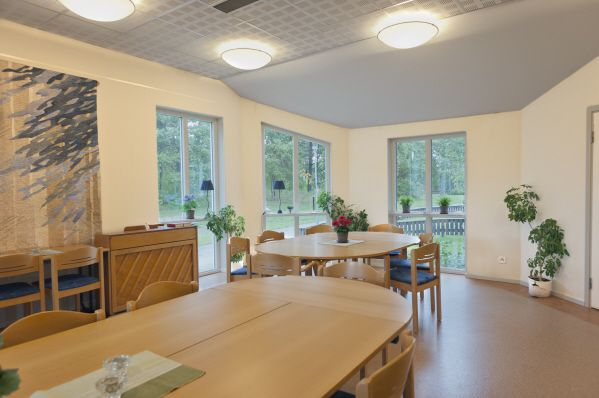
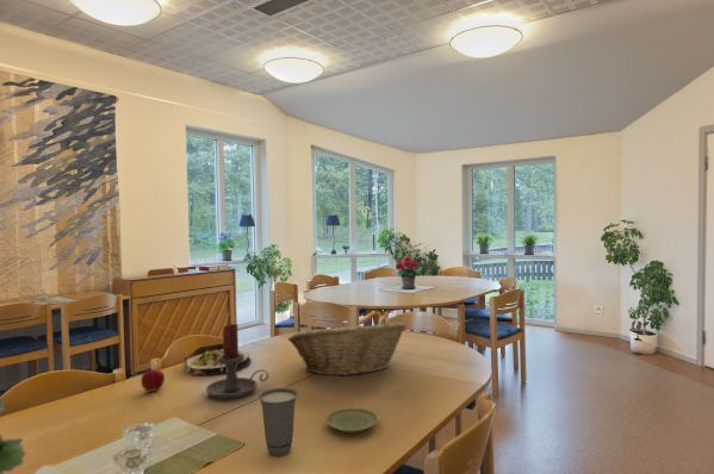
+ salad plate (217, 357)
+ plate (352, 420)
+ cup (279, 422)
+ apple (153, 379)
+ candle holder (237, 356)
+ fruit basket (348, 342)
